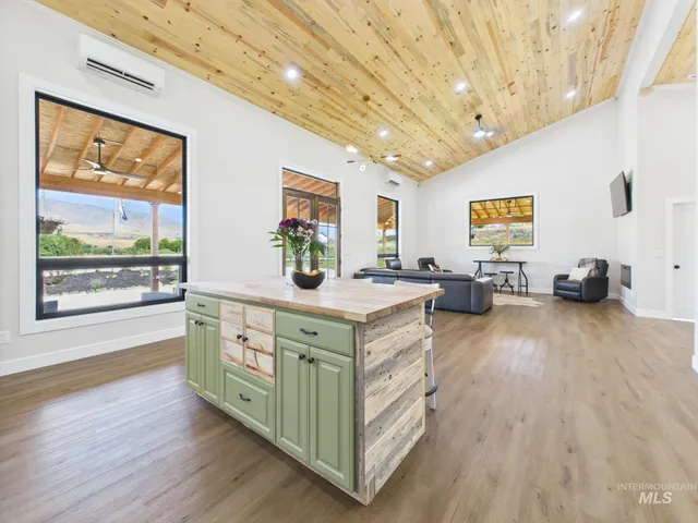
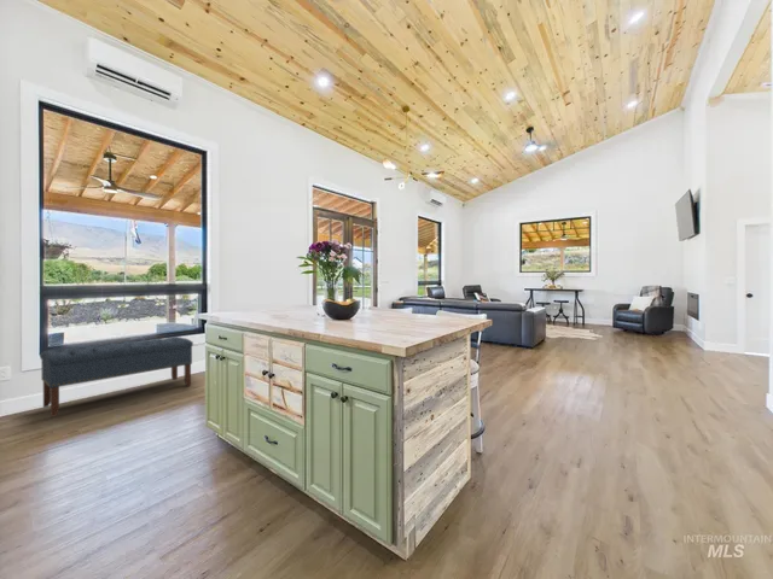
+ bench (123, 369)
